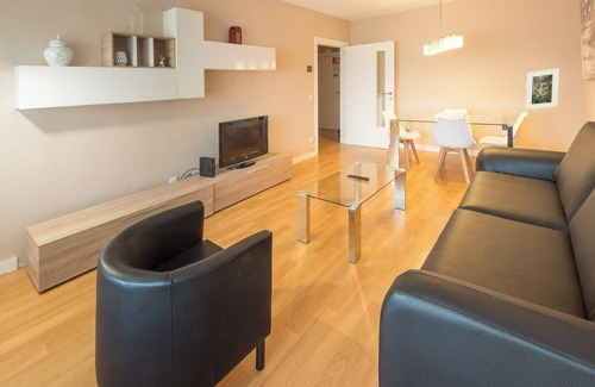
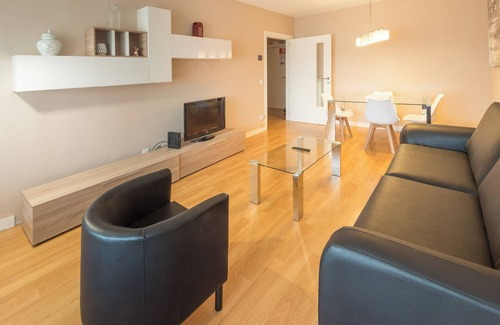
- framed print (541, 89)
